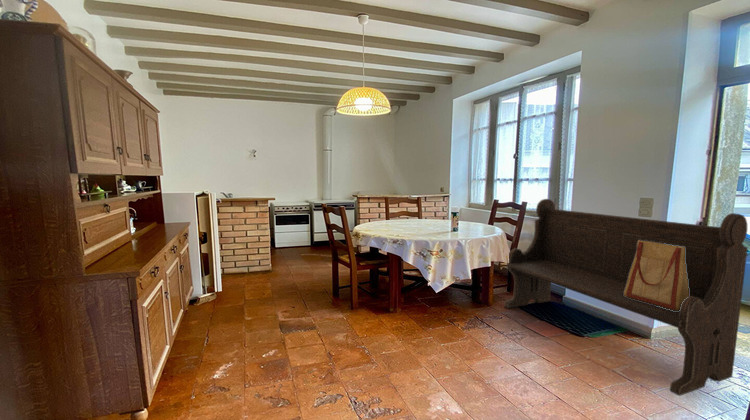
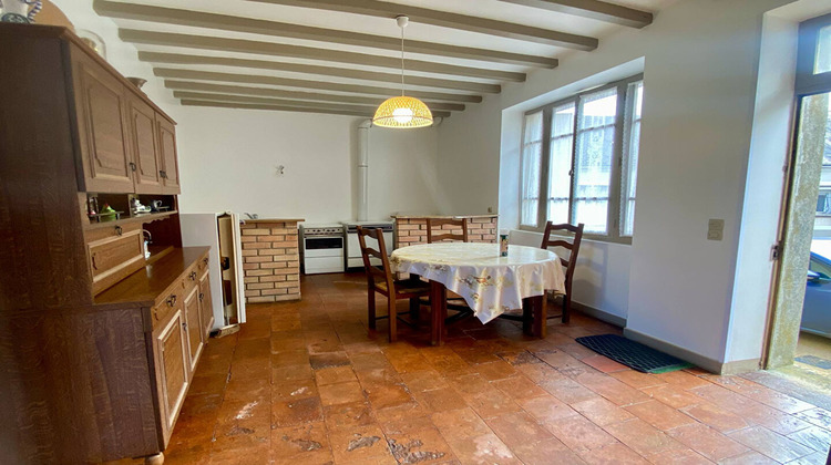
- shopping bag (657, 272)
- bench (598, 270)
